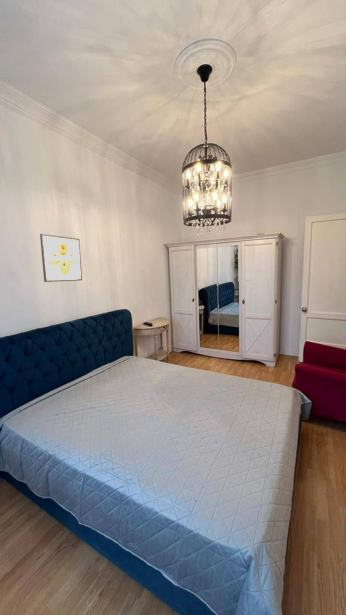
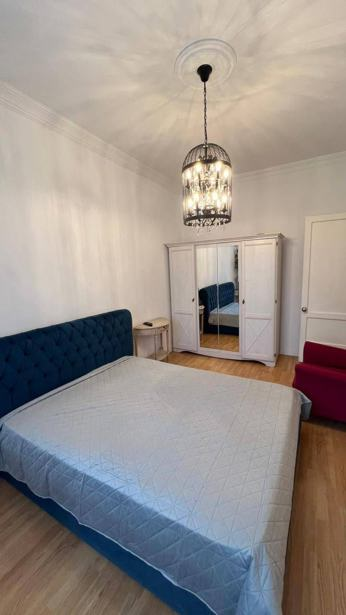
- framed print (62, 259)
